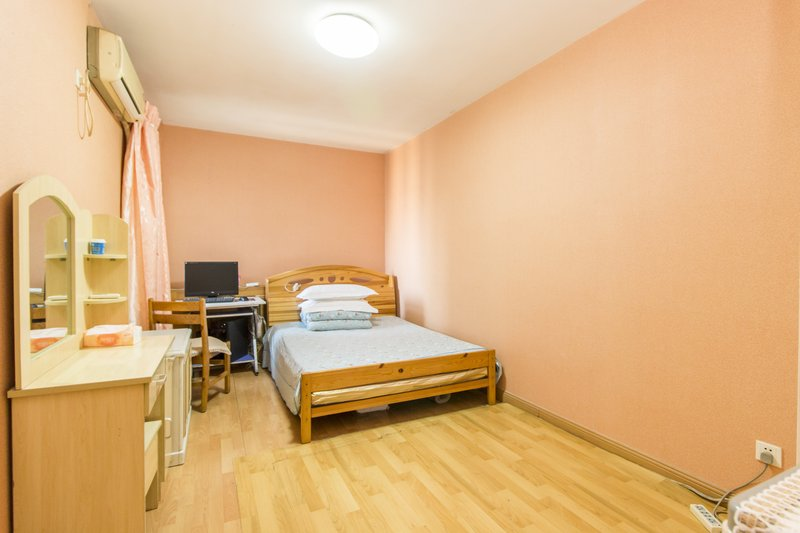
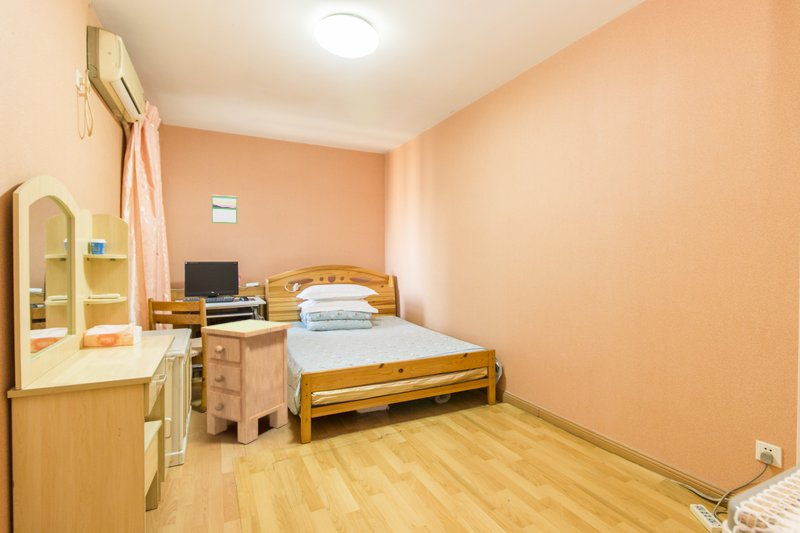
+ calendar (224, 209)
+ nightstand (245, 377)
